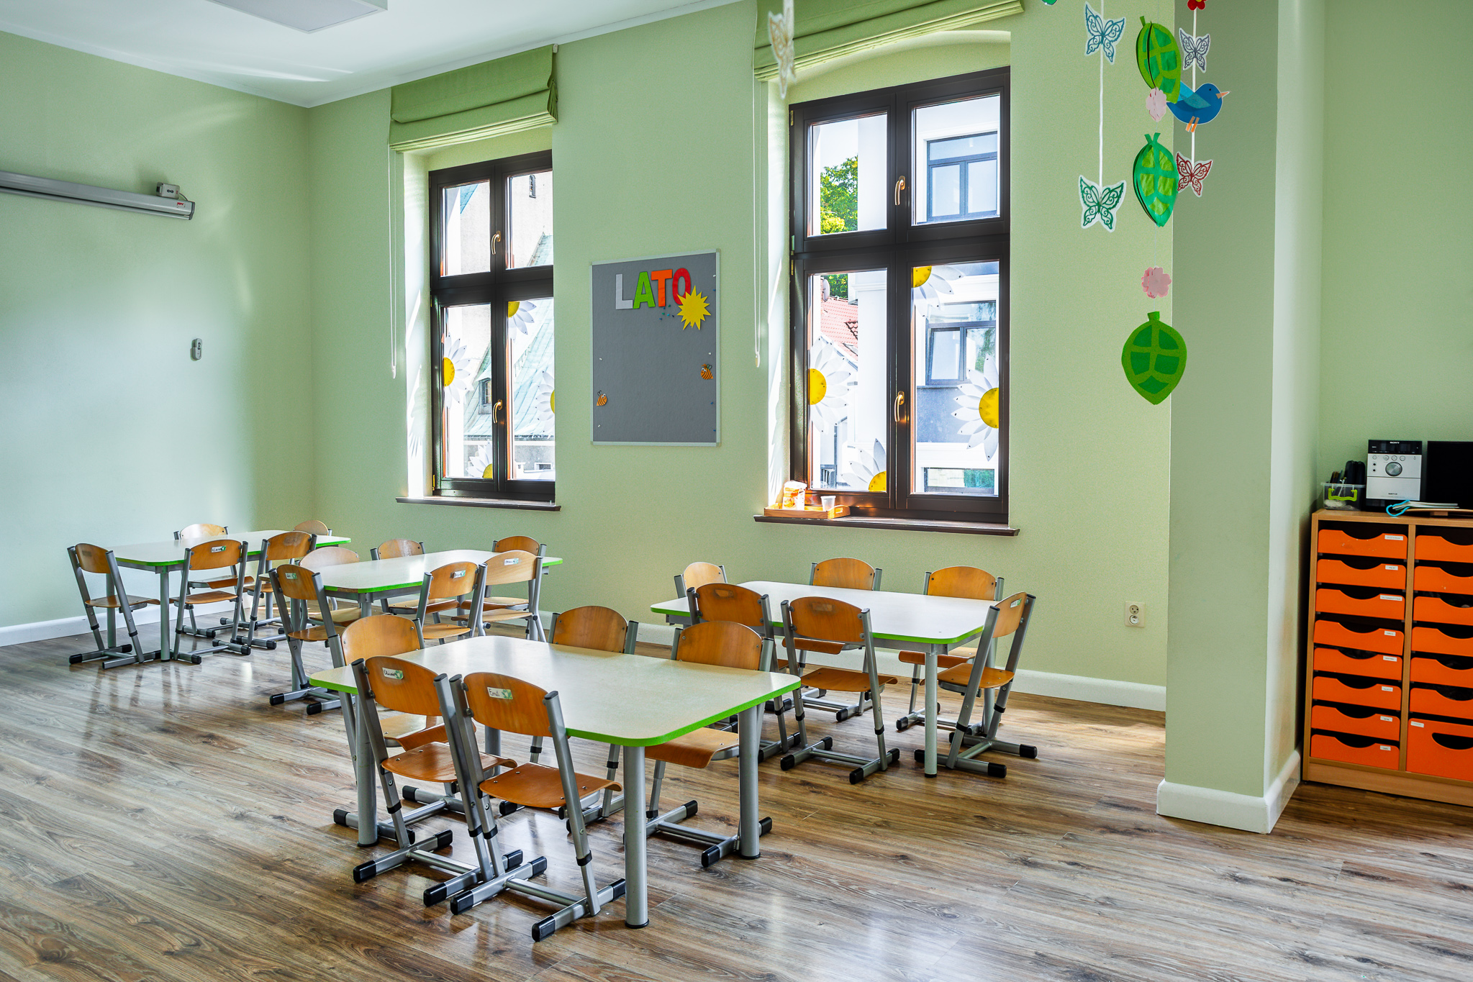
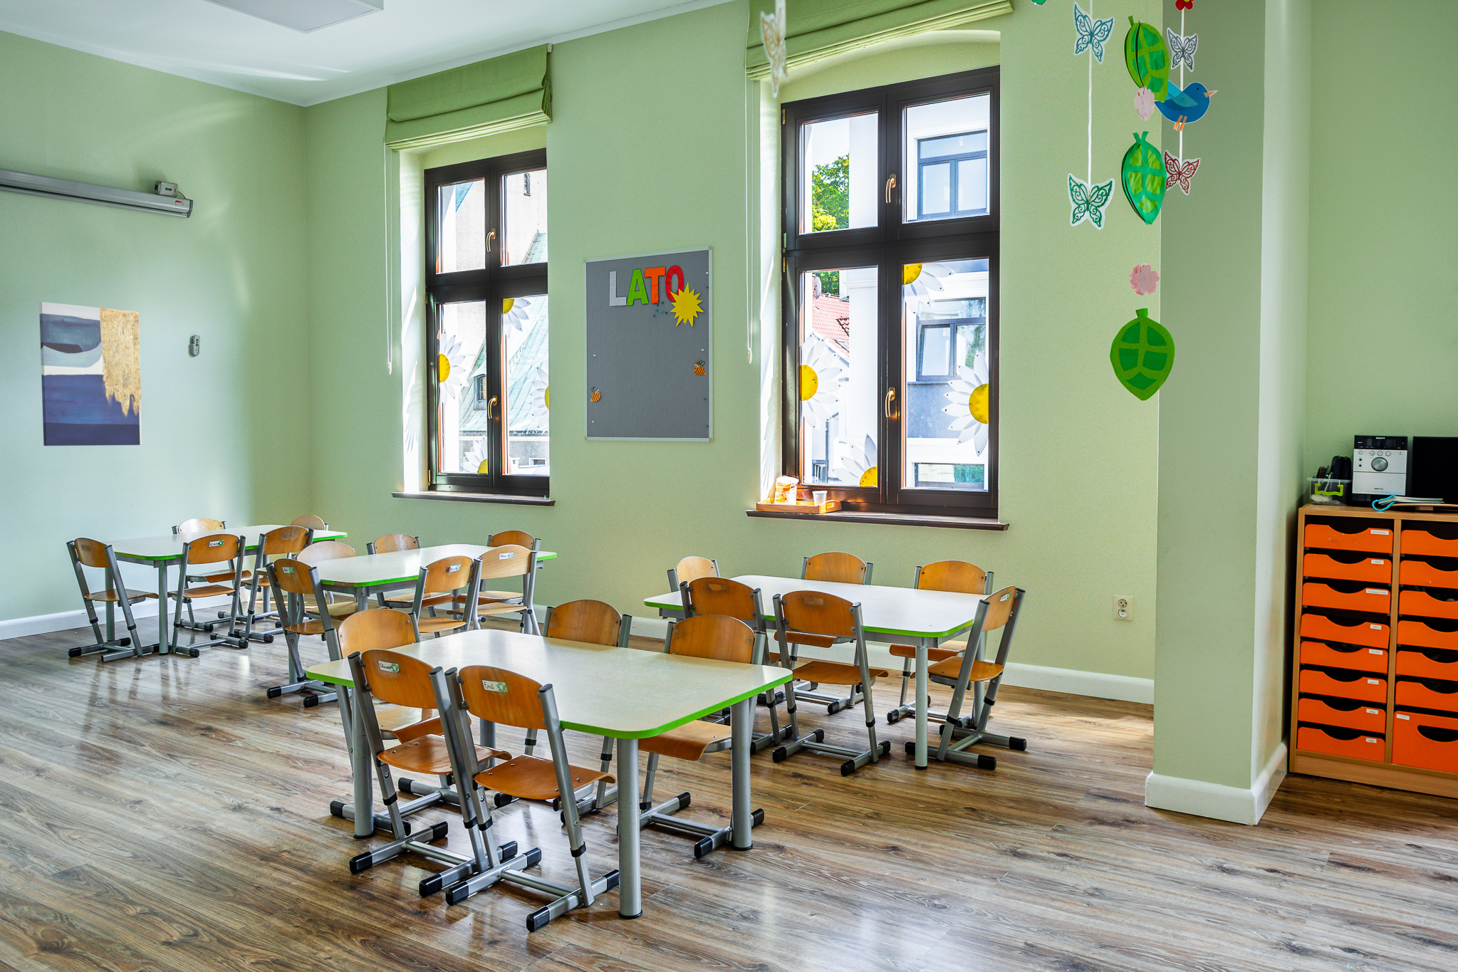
+ wall art (92, 376)
